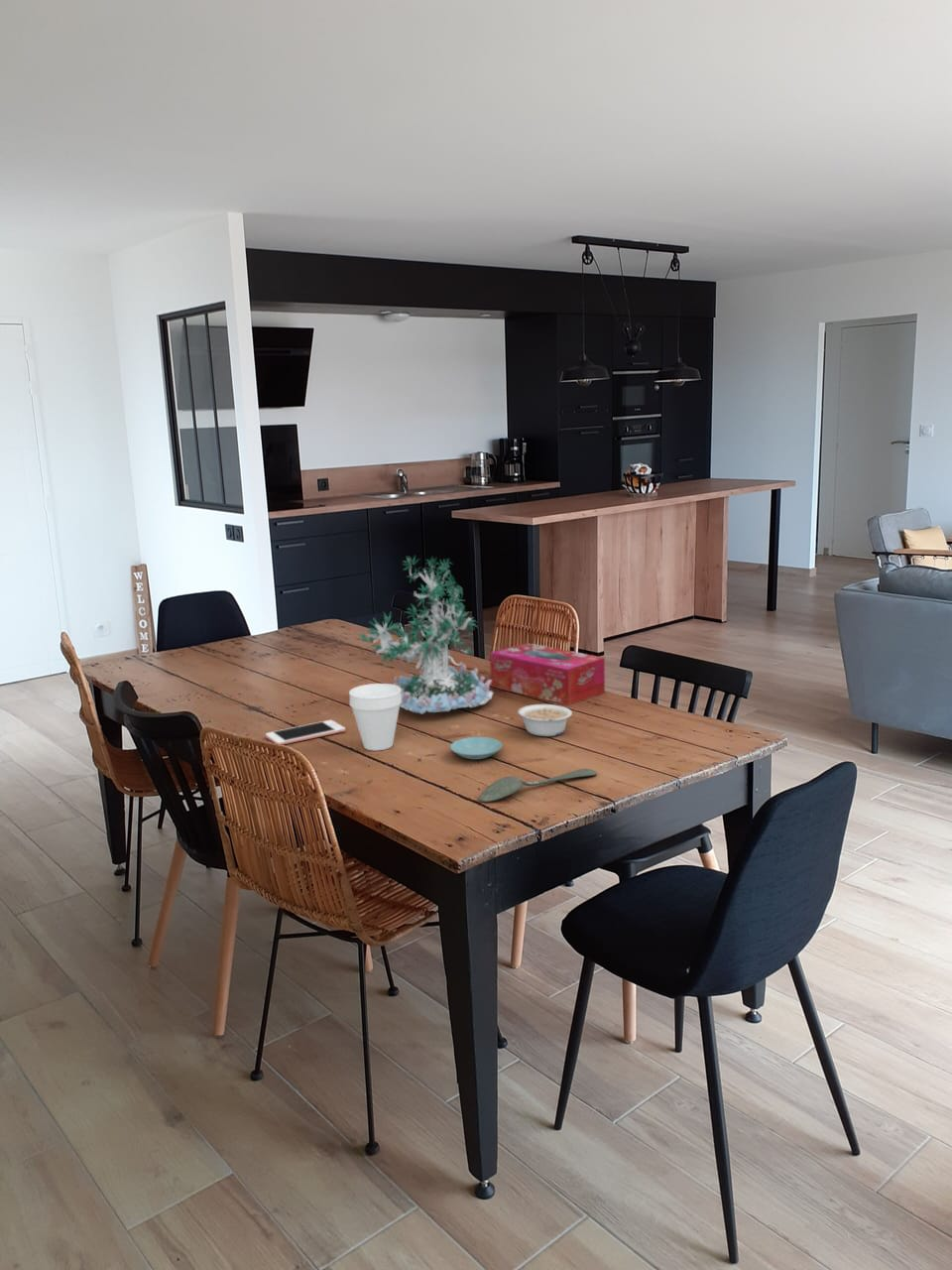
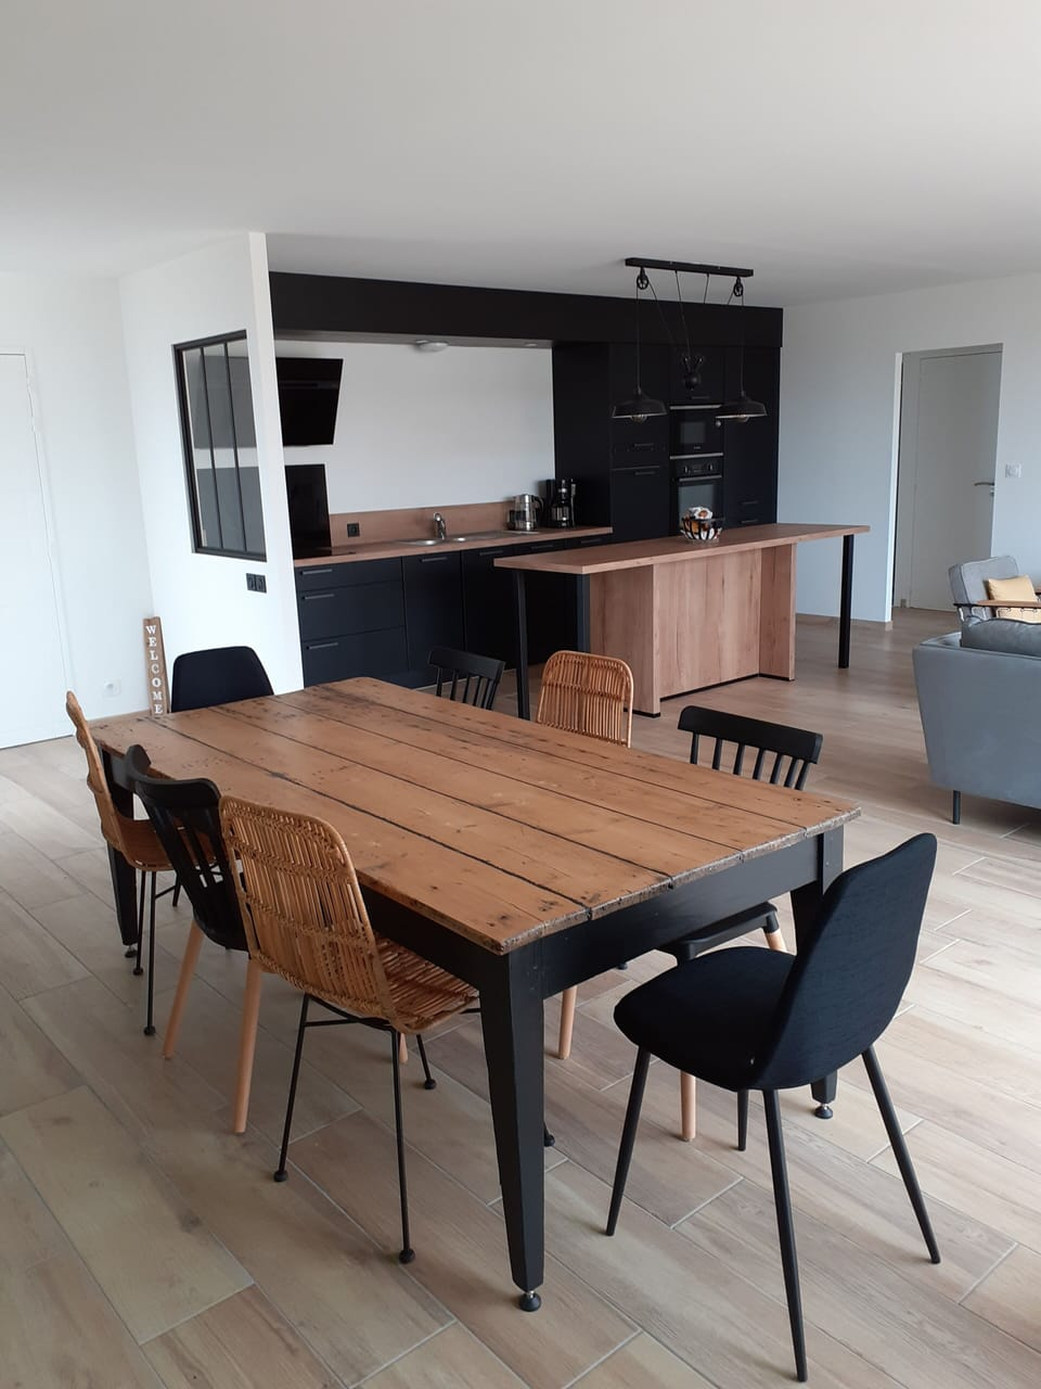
- tissue box (546, 672)
- legume (546, 719)
- spoon (537, 781)
- saucer (476, 749)
- plant (433, 633)
- cup (376, 717)
- cell phone (305, 732)
